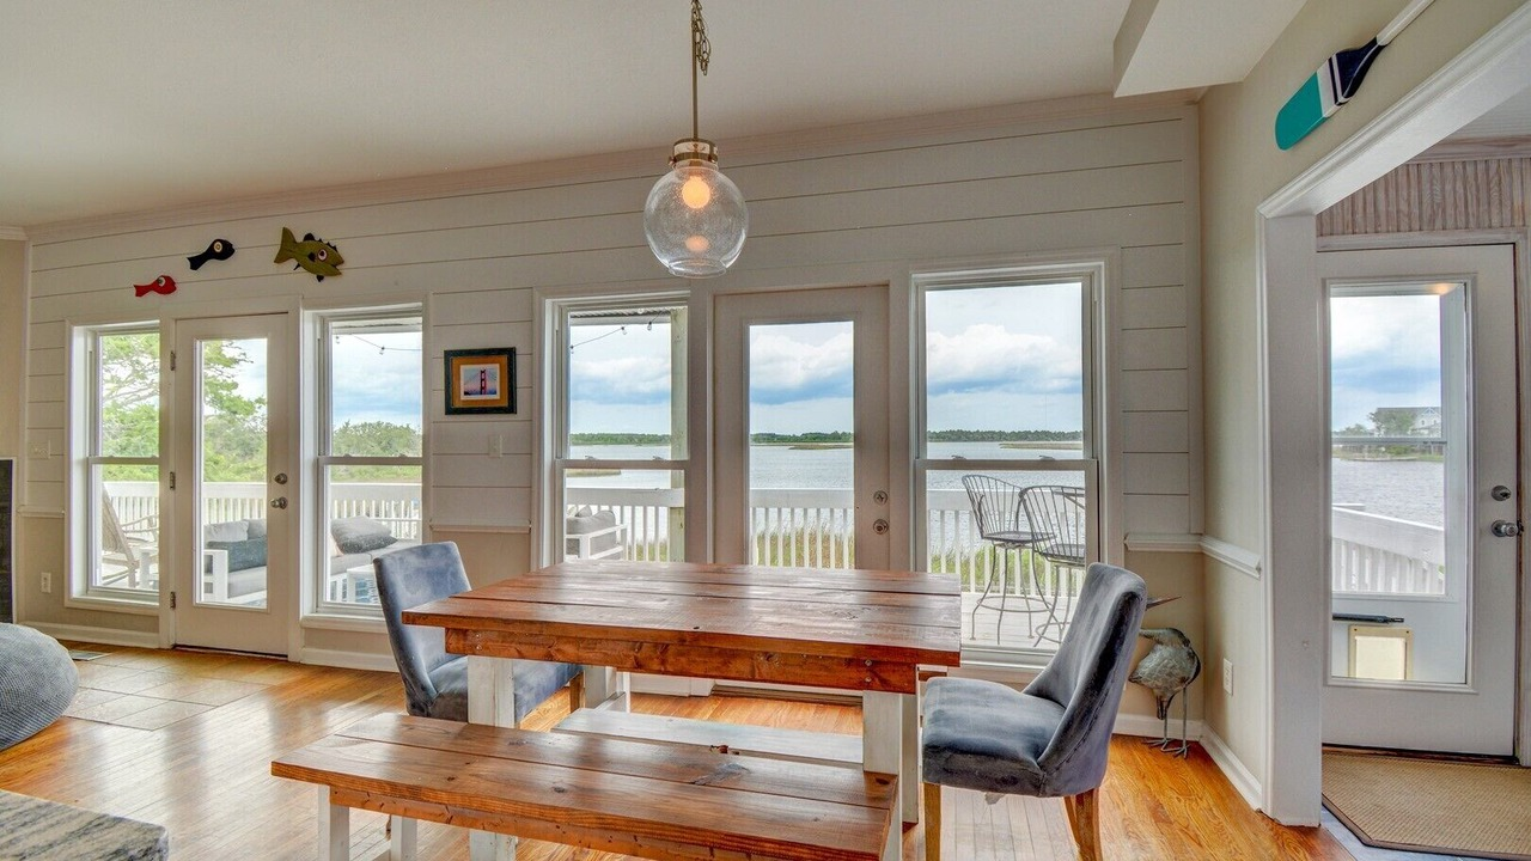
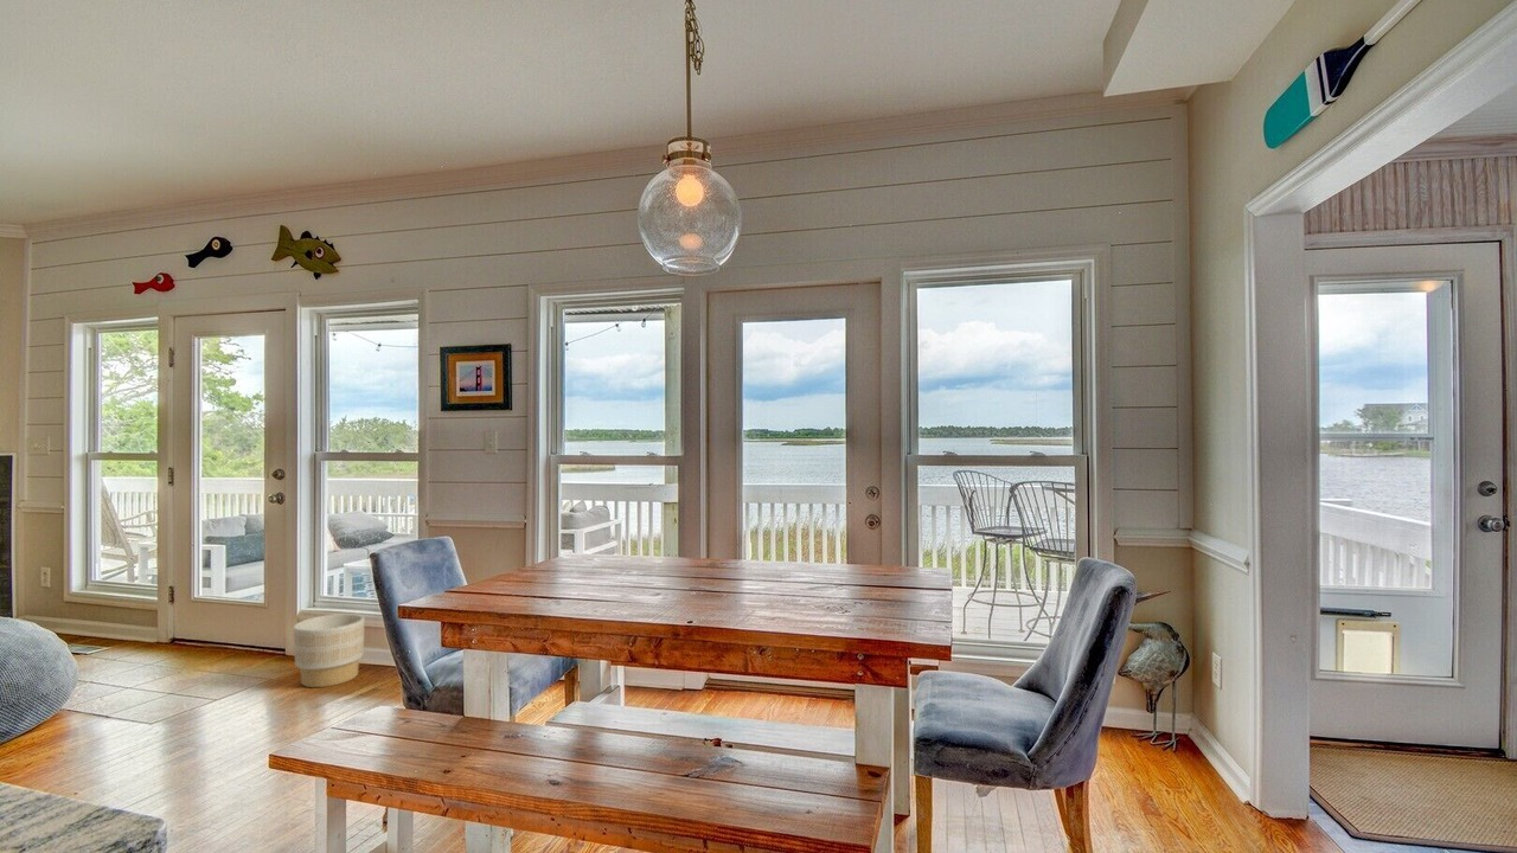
+ planter (329, 649)
